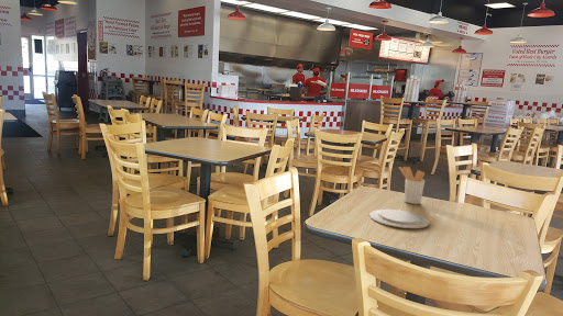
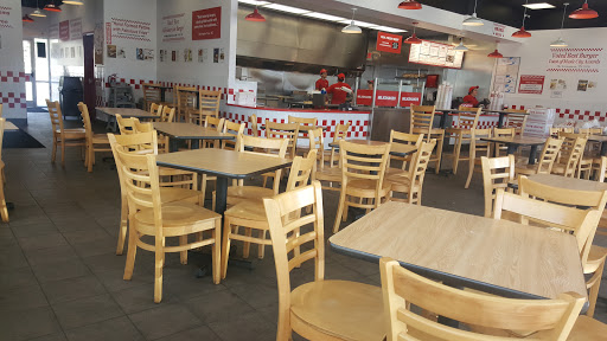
- utensil holder (410, 183)
- chinaware (398, 216)
